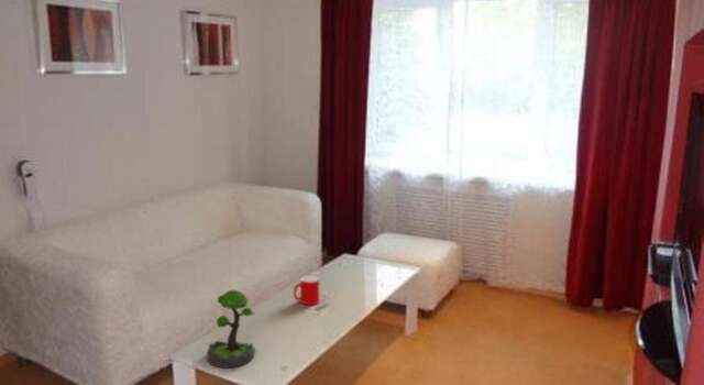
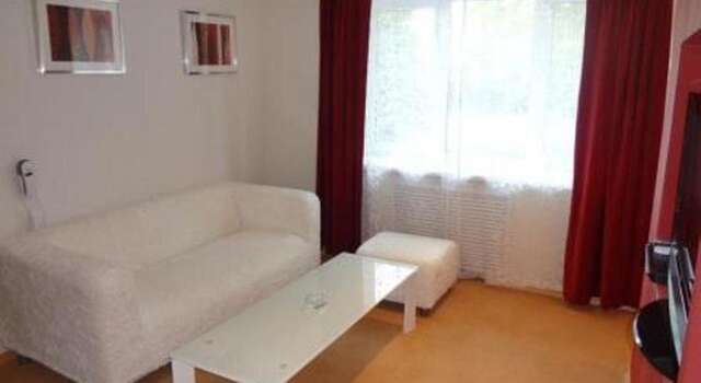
- cup (306, 290)
- plant (230, 324)
